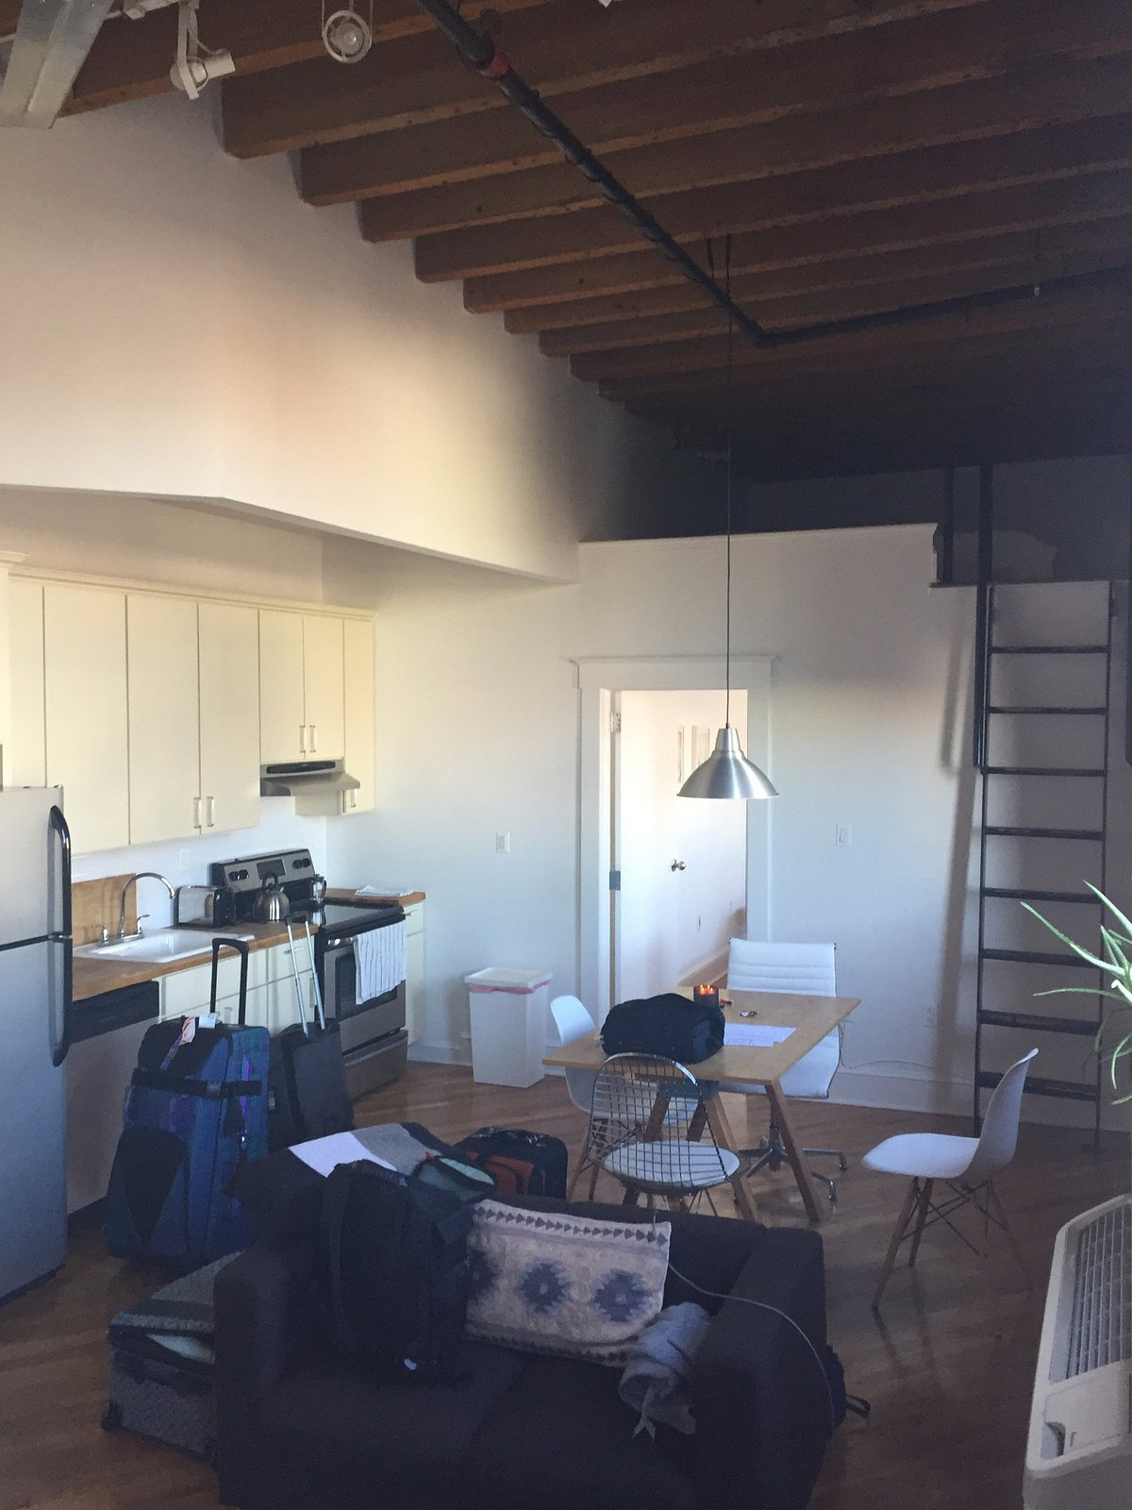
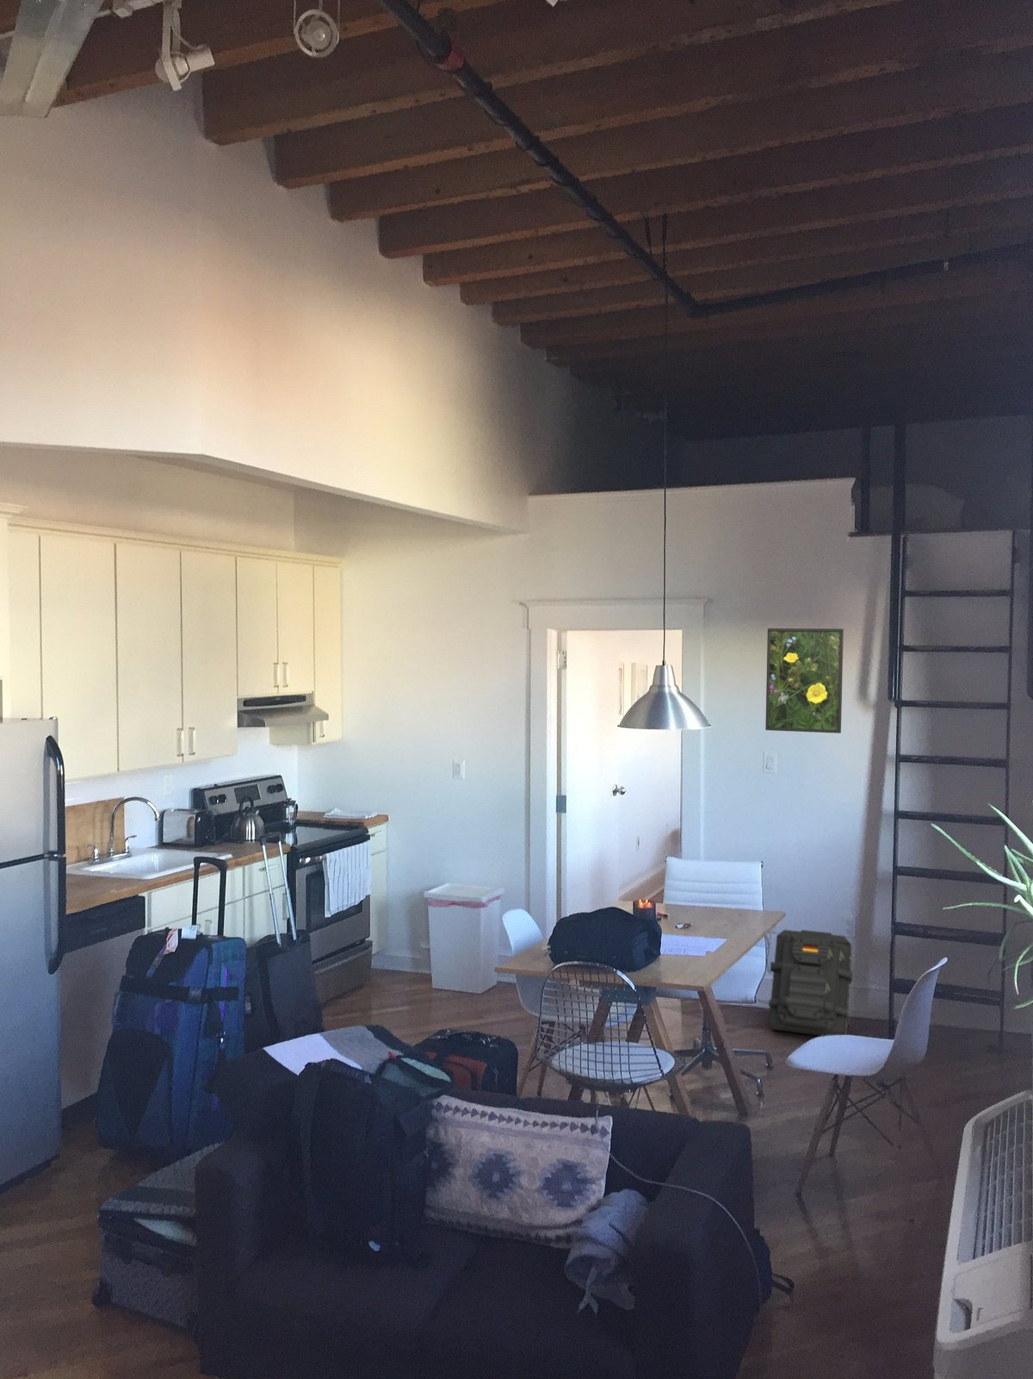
+ backpack (813, 979)
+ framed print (803, 680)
